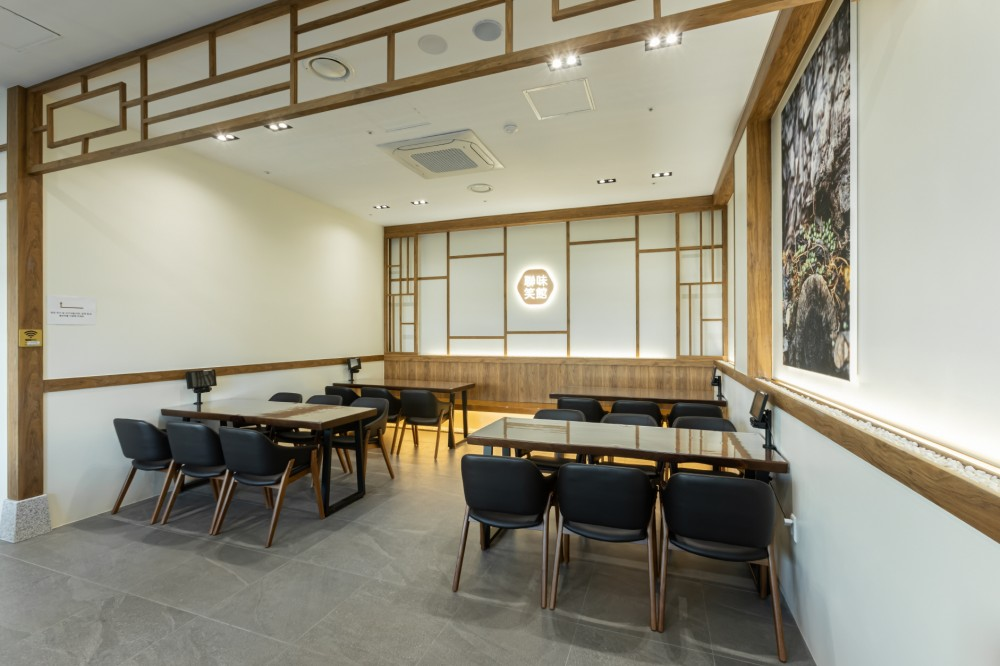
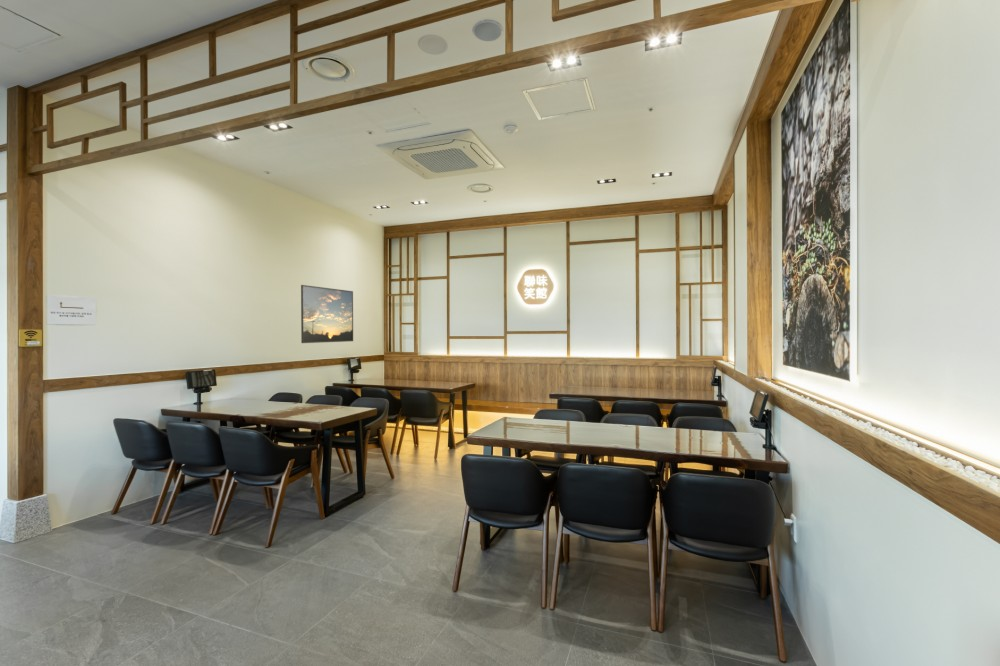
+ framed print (329, 315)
